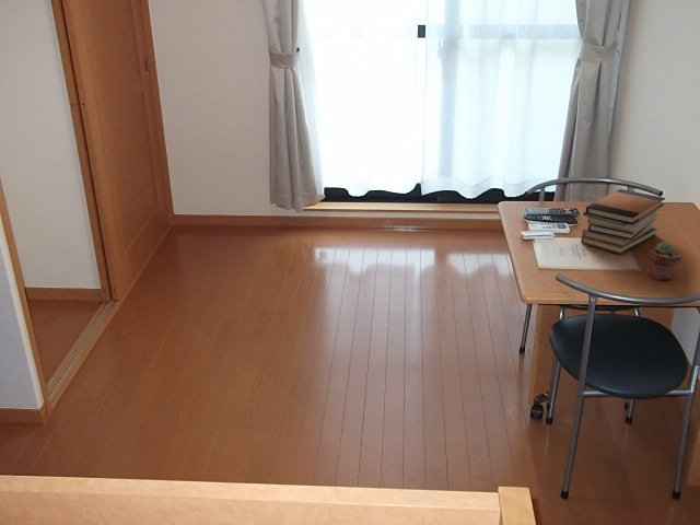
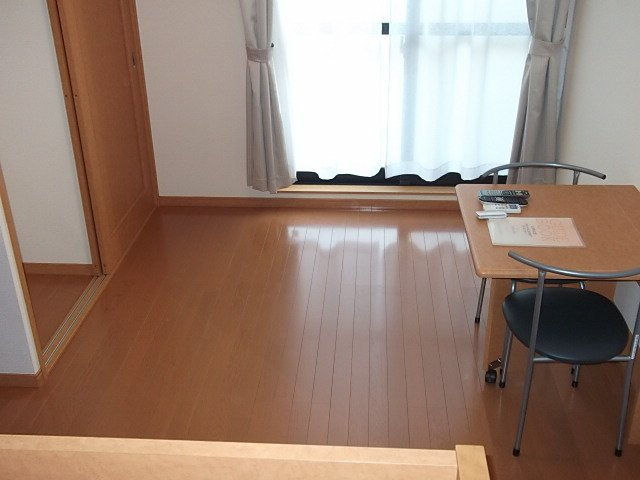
- book stack (622, 220)
- potted succulent (664, 259)
